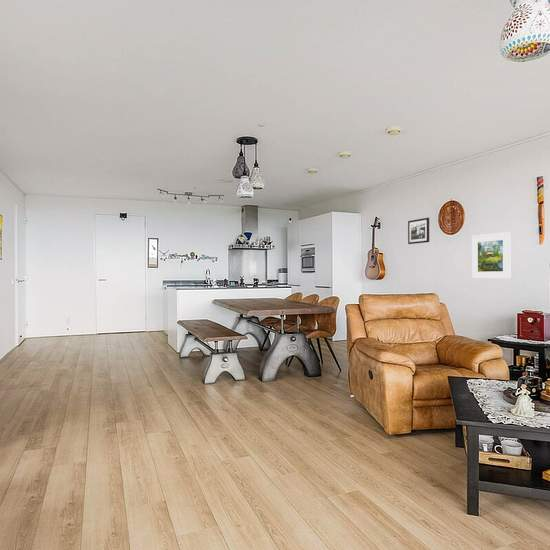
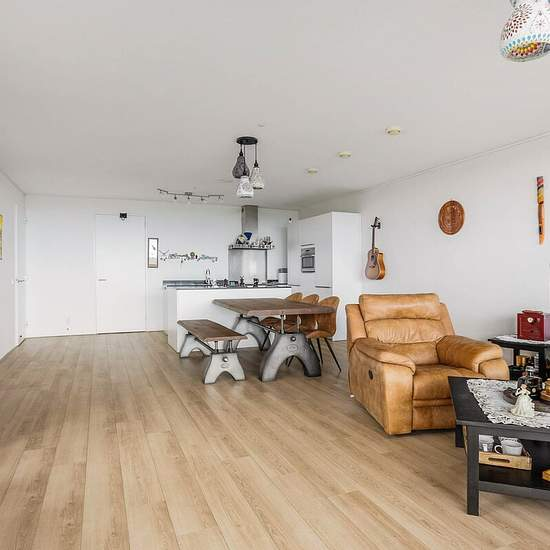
- picture frame (418, 231)
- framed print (490, 256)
